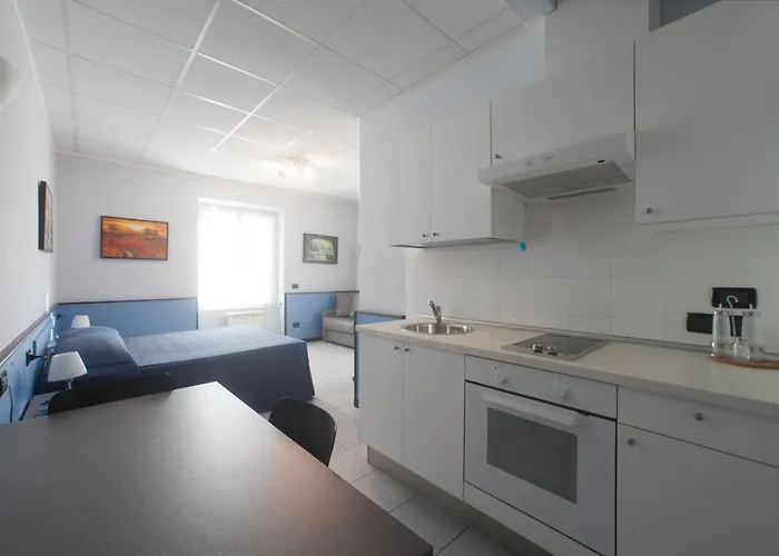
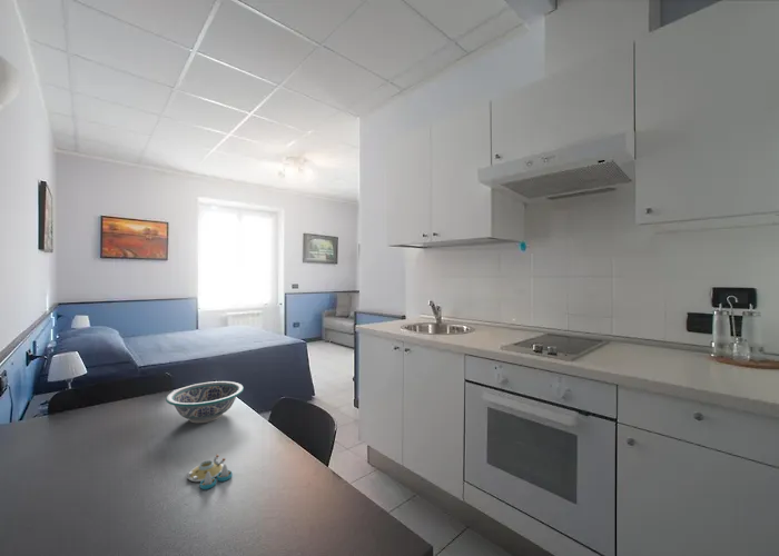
+ bowl (206, 404)
+ salt and pepper shaker set (209, 467)
